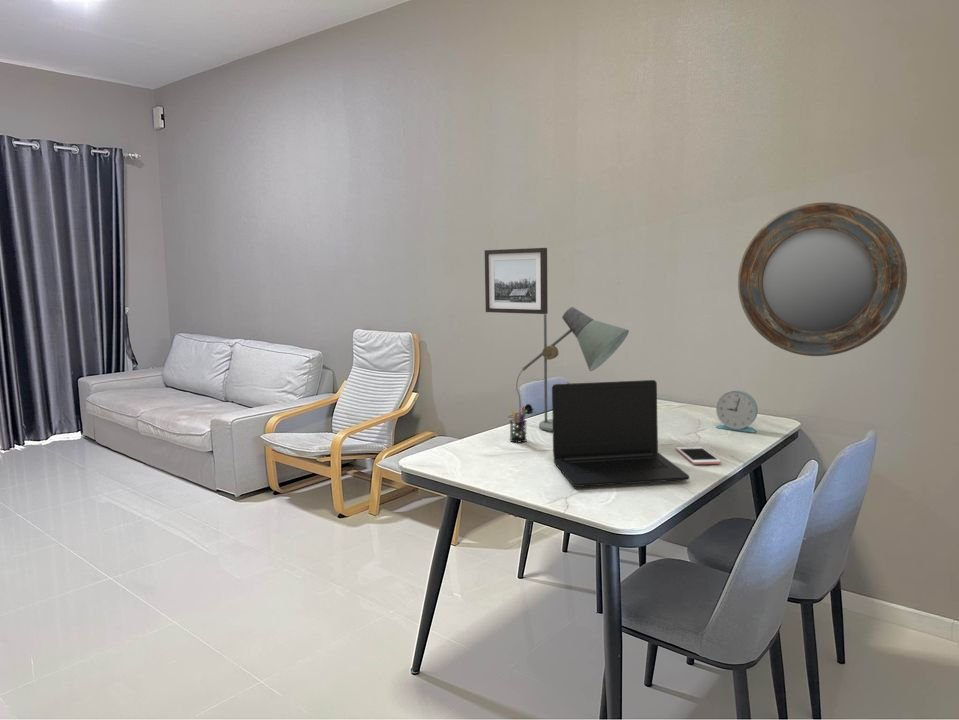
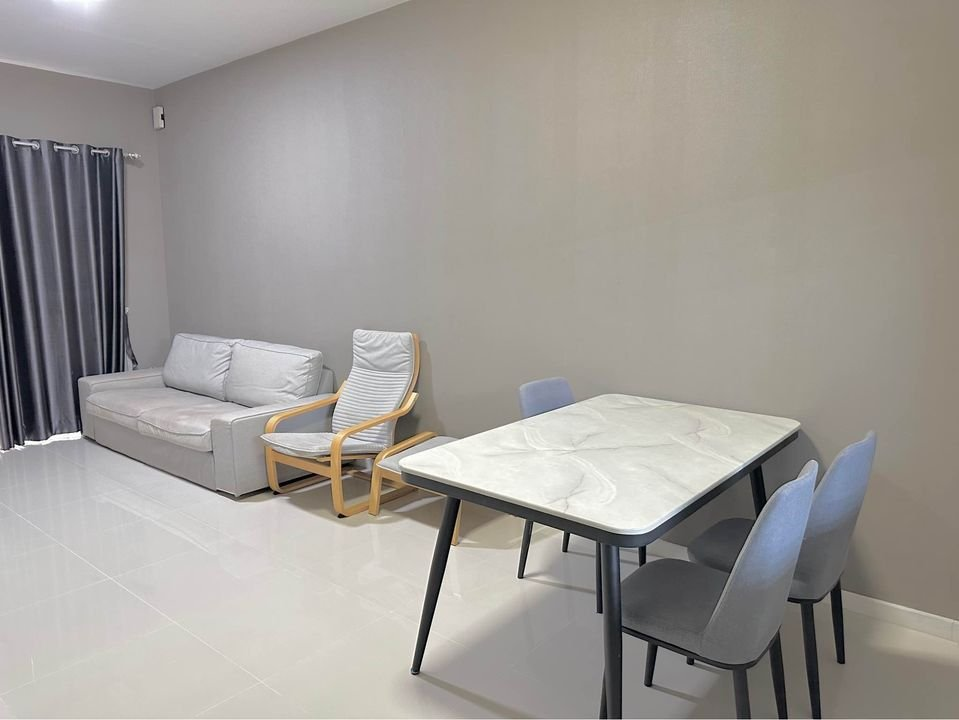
- wall art (515, 281)
- pen holder (520, 423)
- desk lamp (556, 356)
- laptop (617, 430)
- alarm clock (738, 409)
- home mirror (816, 280)
- cell phone (697, 455)
